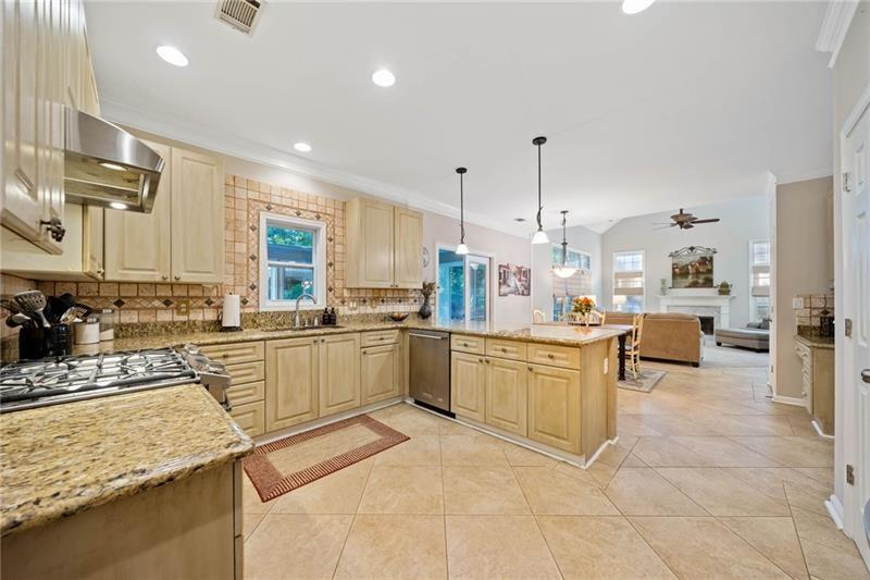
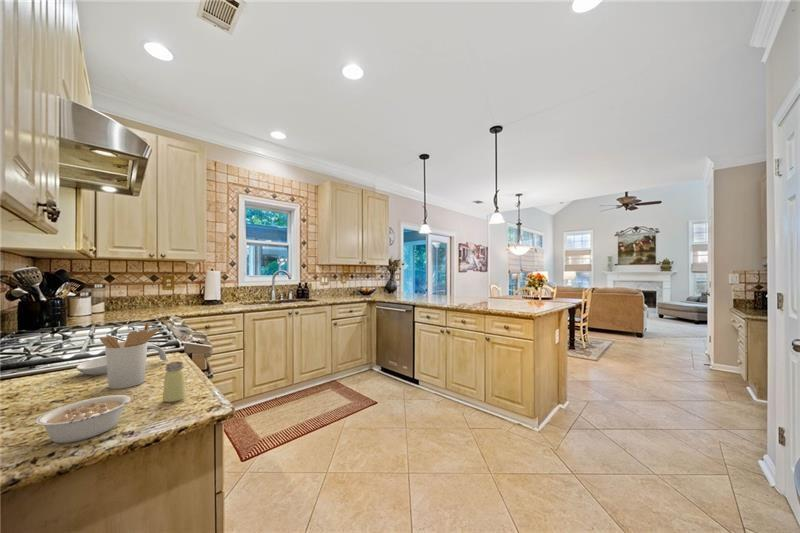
+ saltshaker (174, 380)
+ legume (90, 416)
+ spoon rest (105, 357)
+ utensil holder (132, 355)
